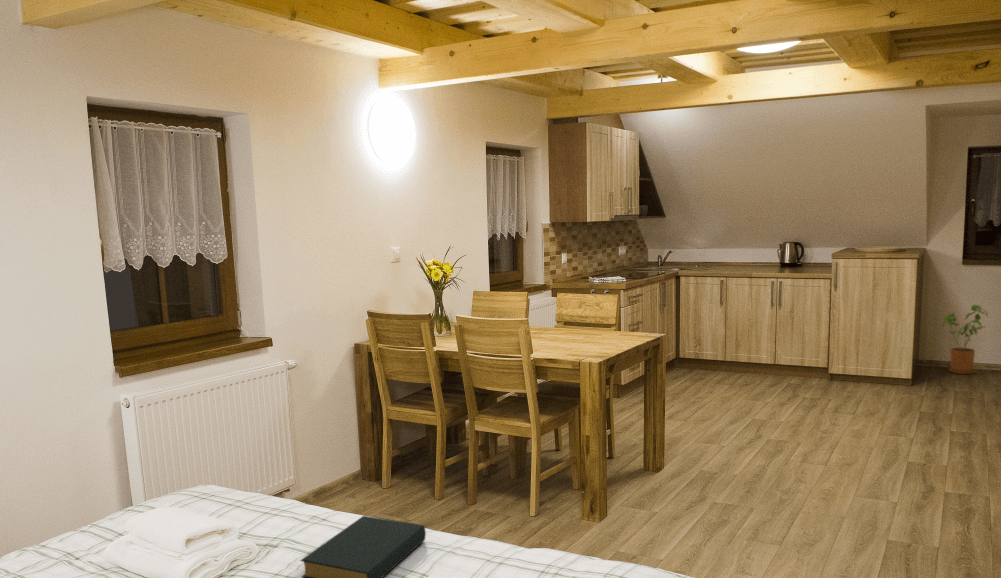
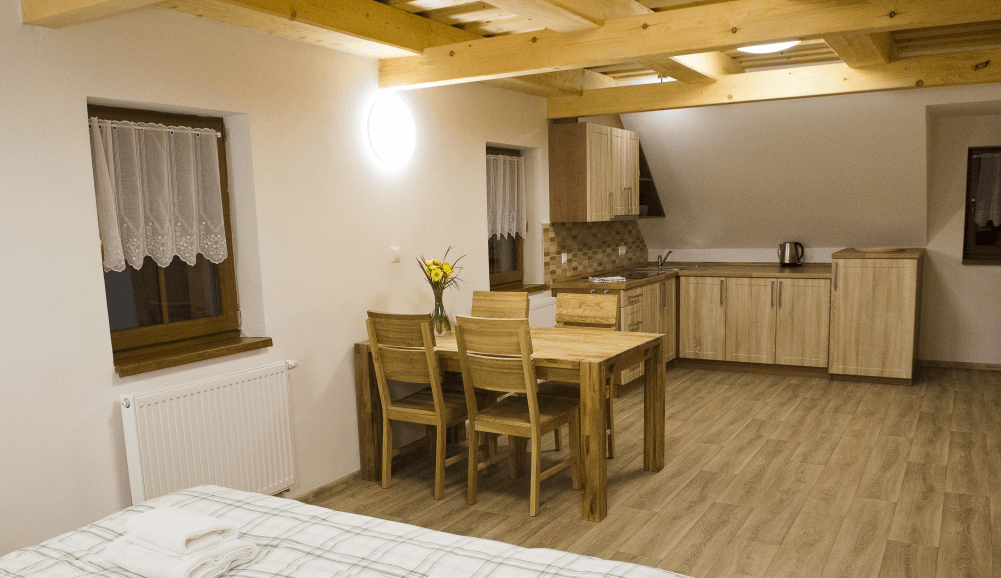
- house plant (965, 339)
- hardback book (366, 549)
